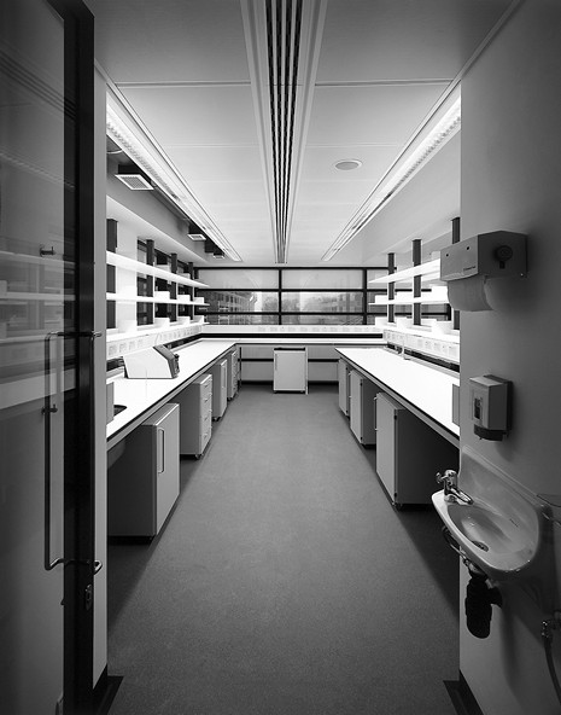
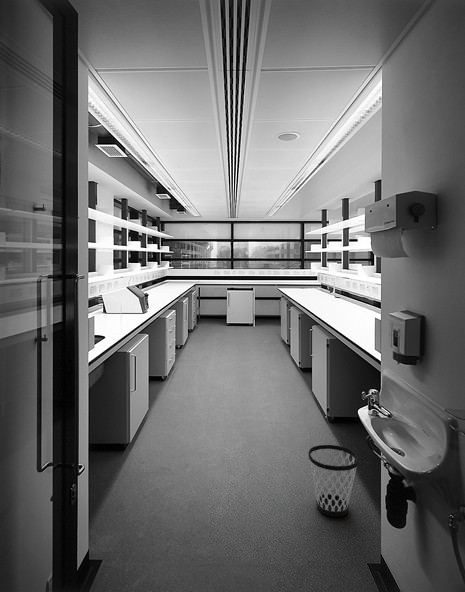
+ wastebasket (332, 481)
